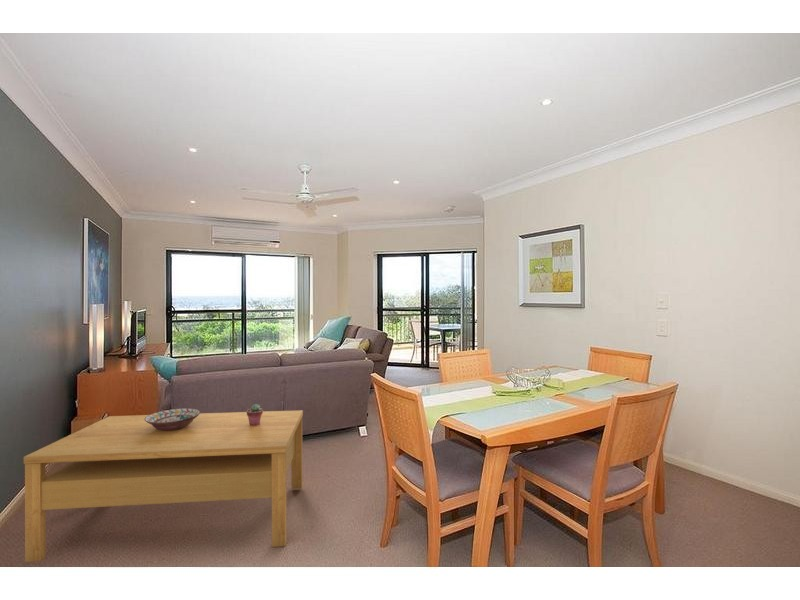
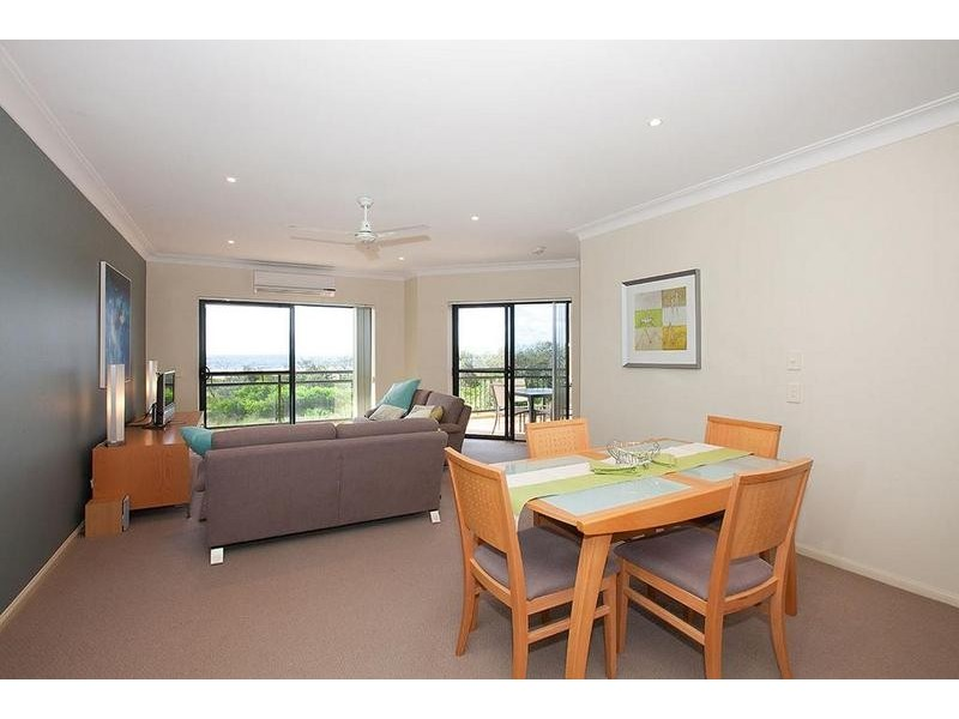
- coffee table (187, 473)
- potted succulent (254, 413)
- decorative bowl (173, 420)
